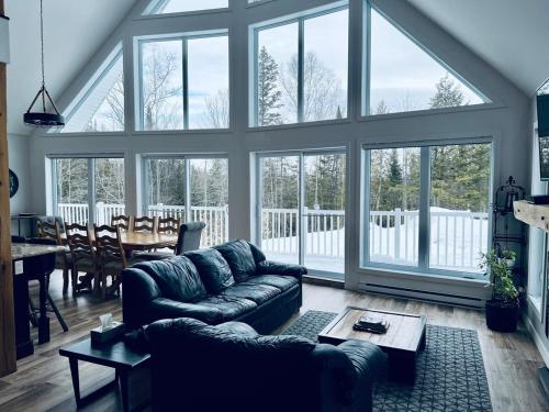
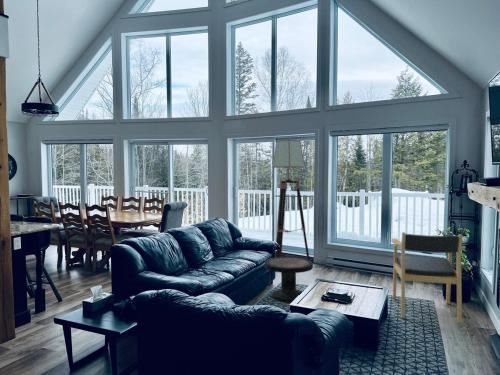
+ side table (288, 279)
+ armchair (426, 270)
+ floor lamp (284, 203)
